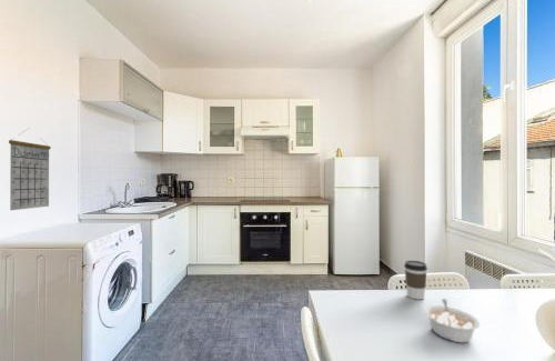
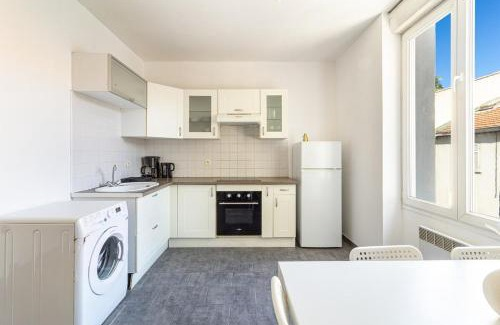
- coffee cup (415, 279)
- calendar (31, 168)
- legume (448, 321)
